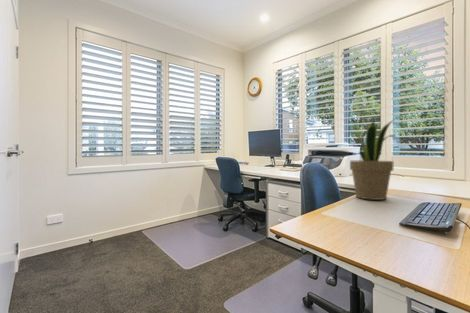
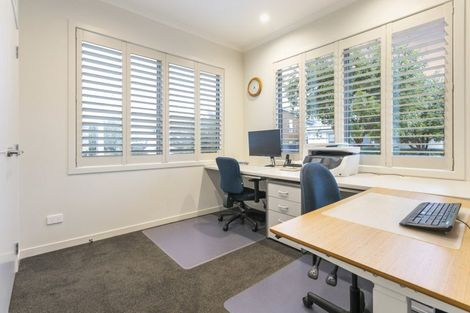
- potted plant (374, 159)
